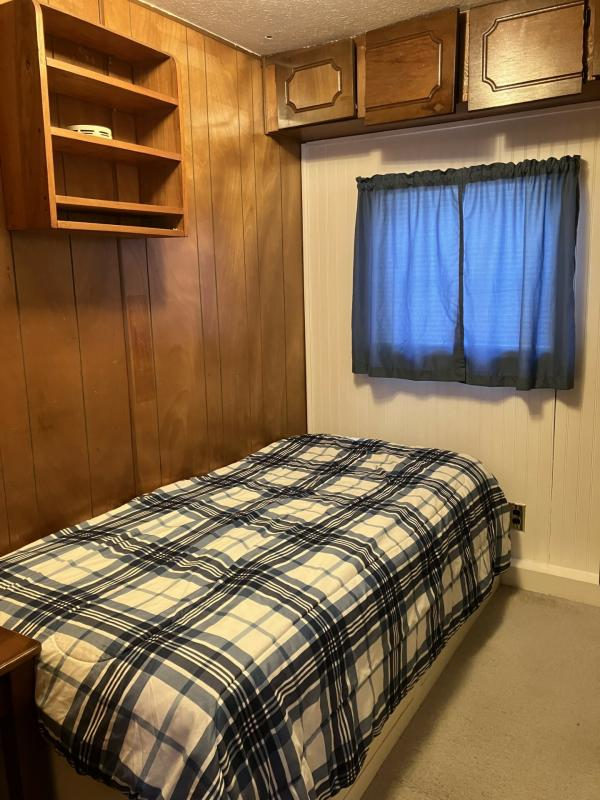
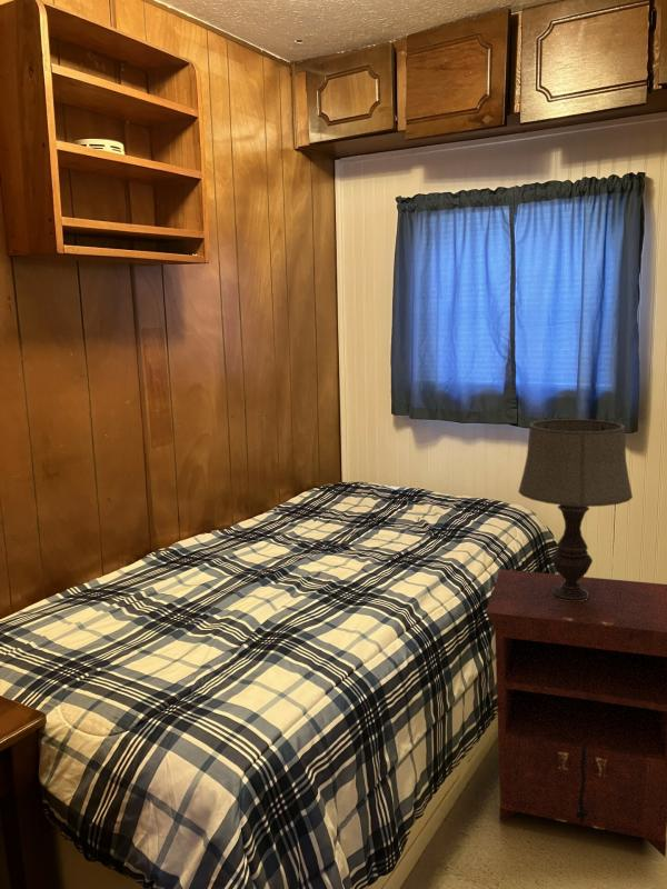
+ table lamp (573, 511)
+ nightstand (583, 703)
